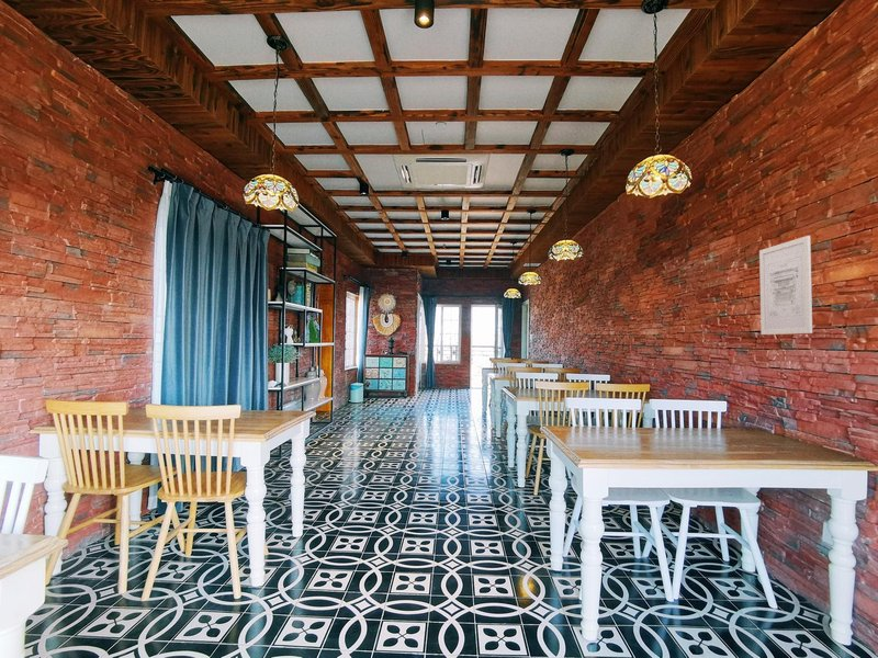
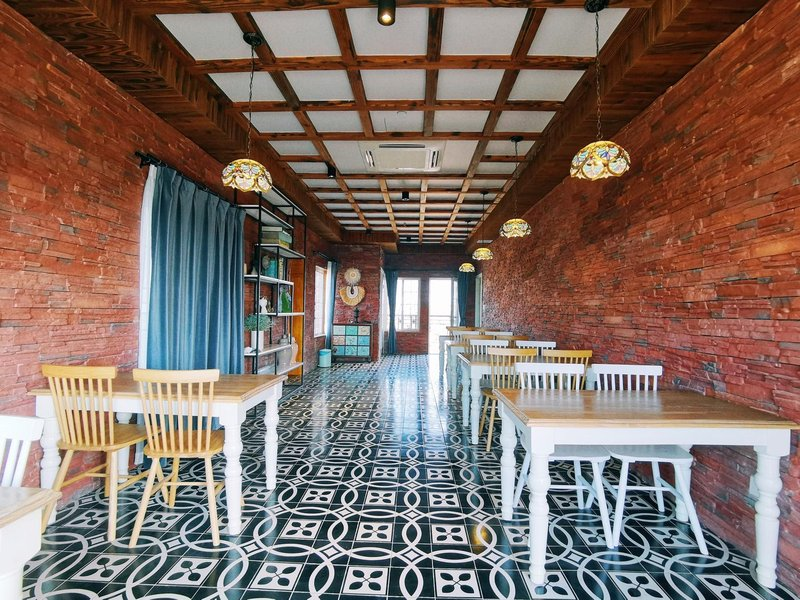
- wall art (784, 288)
